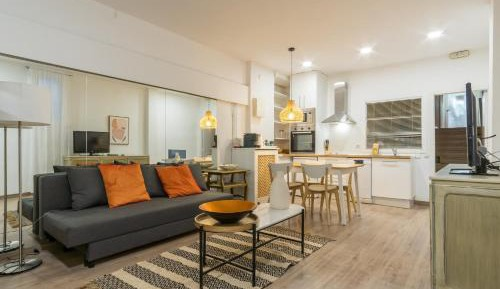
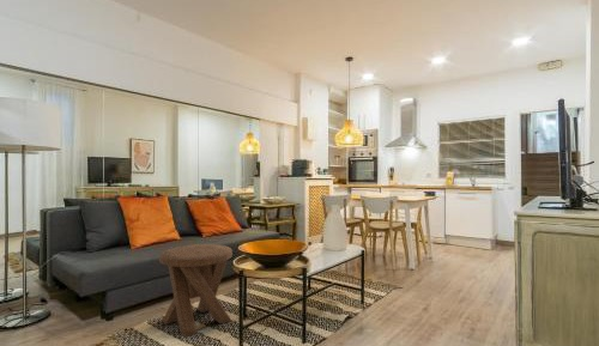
+ music stool (196, 285)
